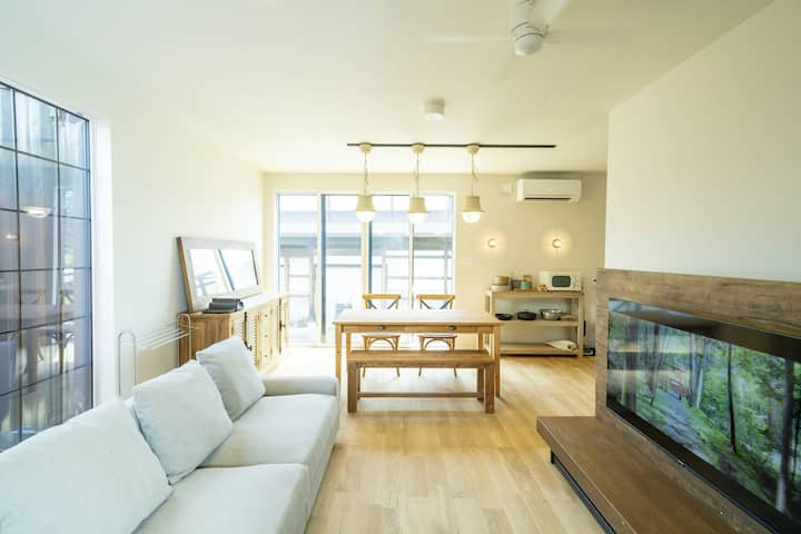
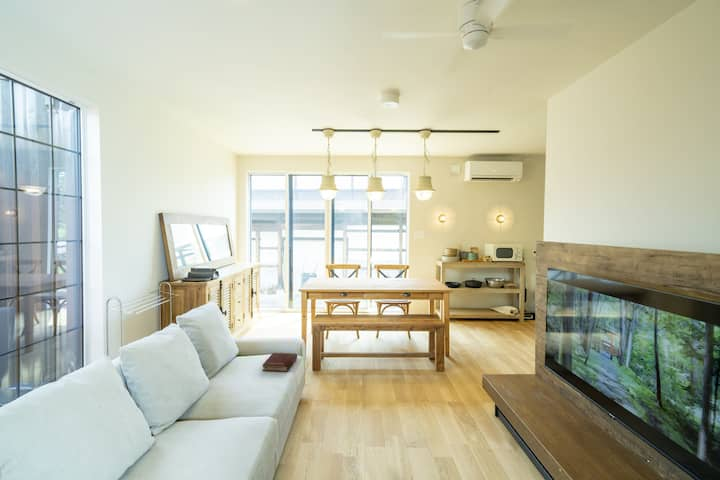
+ hardback book (280, 361)
